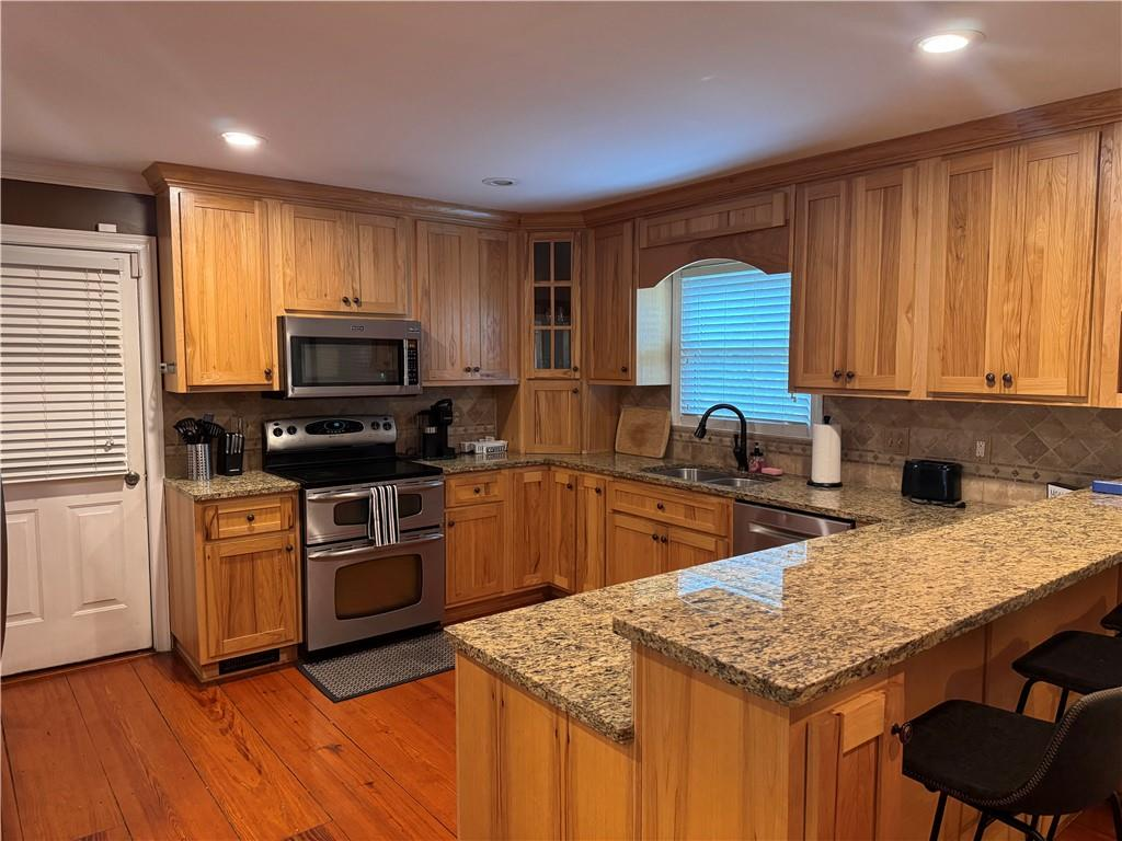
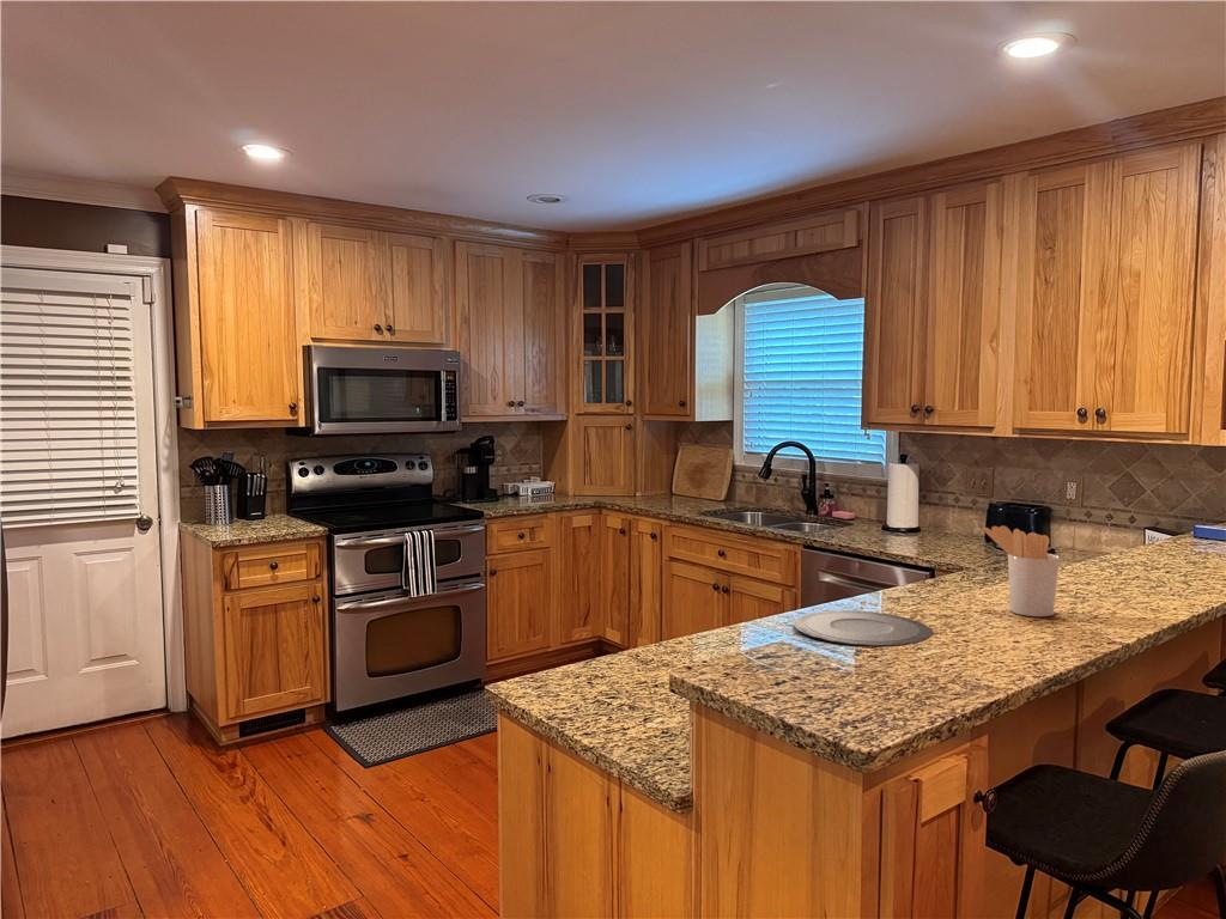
+ plate (861, 627)
+ utensil holder (1020, 567)
